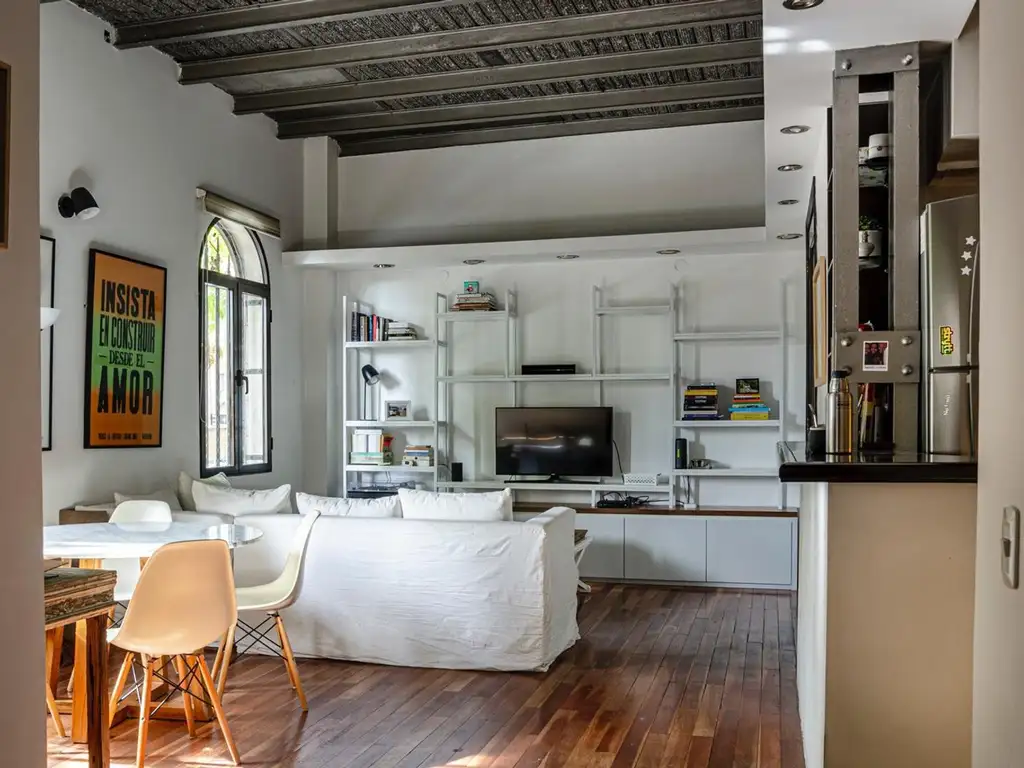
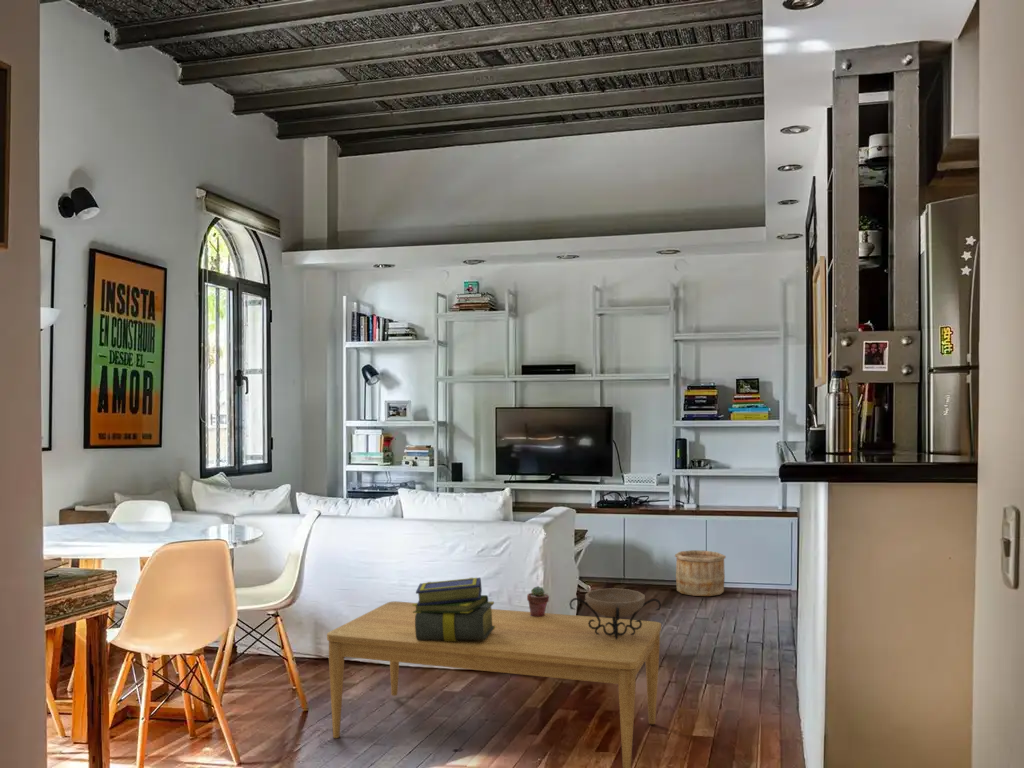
+ potted succulent (537, 600)
+ stack of books (452, 608)
+ decorative bowl (615, 615)
+ wooden bucket (700, 573)
+ coffee table (497, 671)
